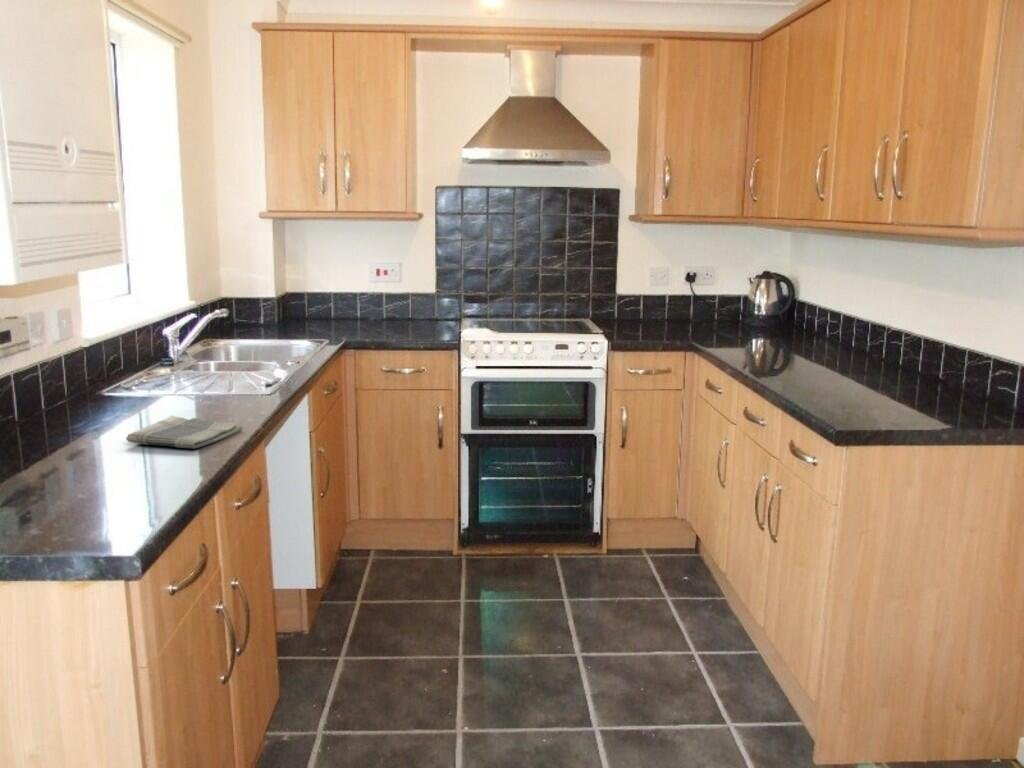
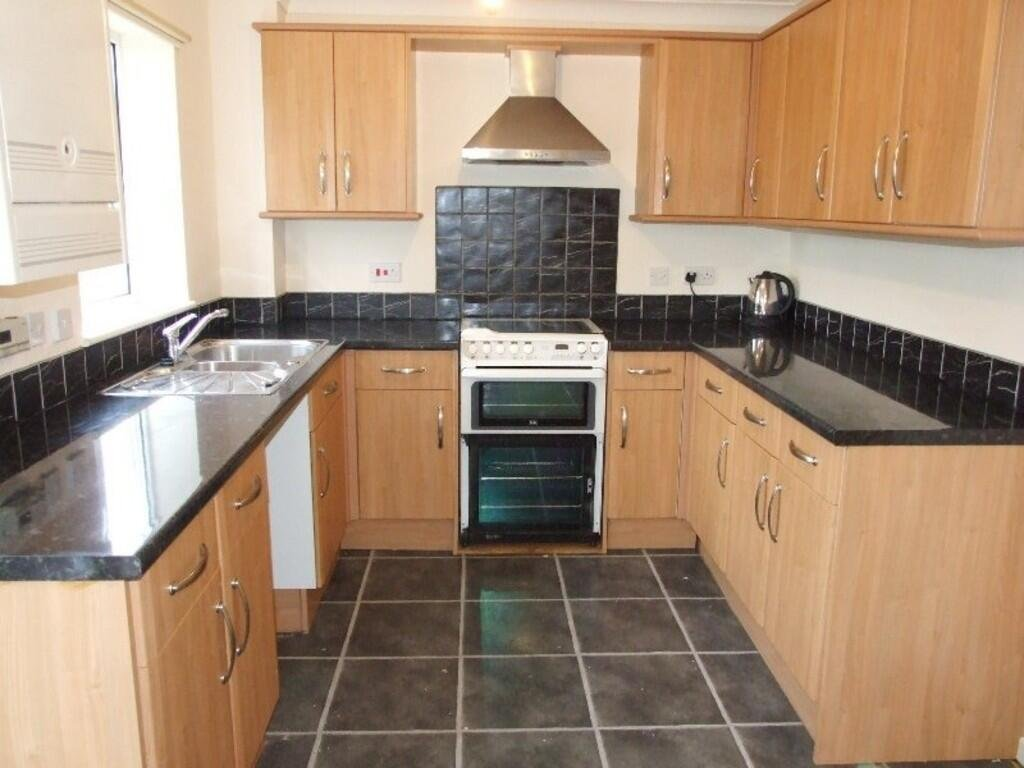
- dish towel (187, 430)
